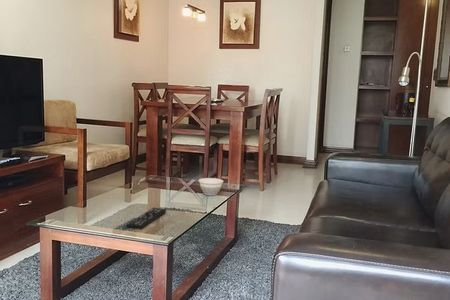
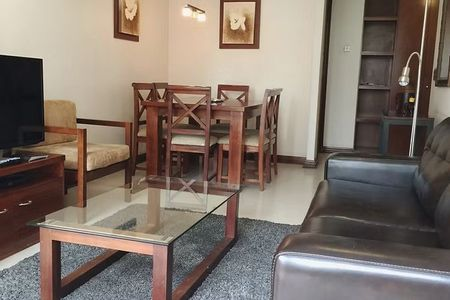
- bowl (210, 187)
- remote control (147, 217)
